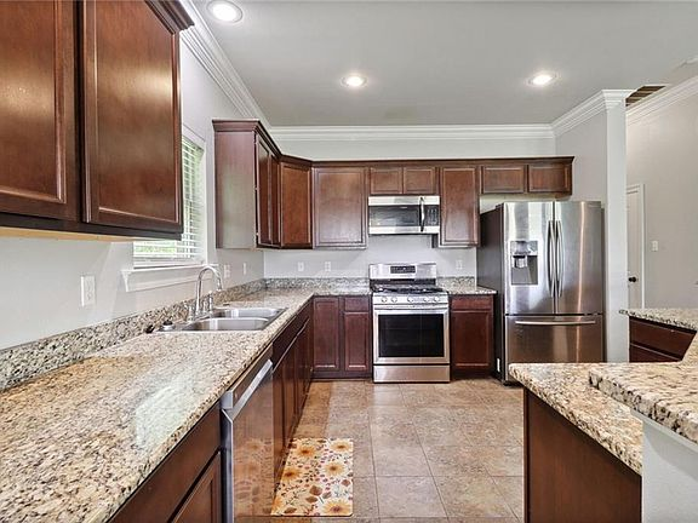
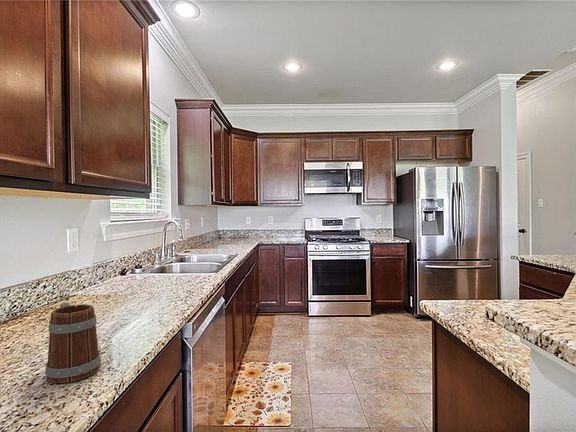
+ mug (70, 337)
